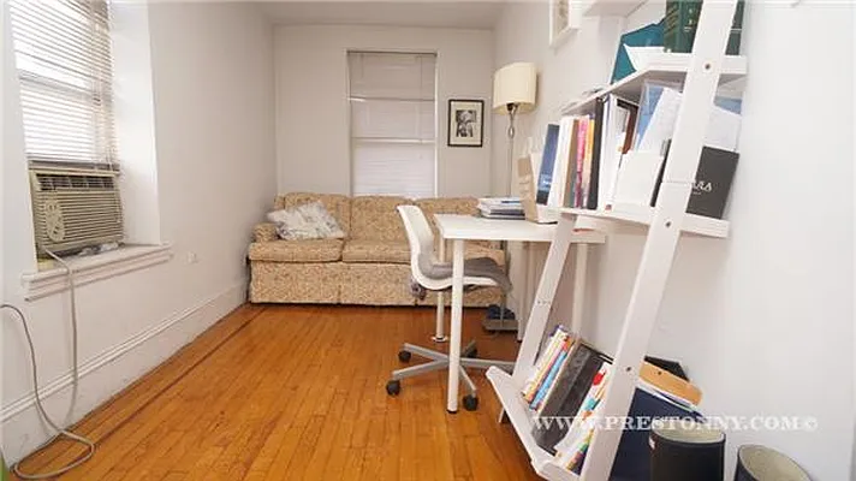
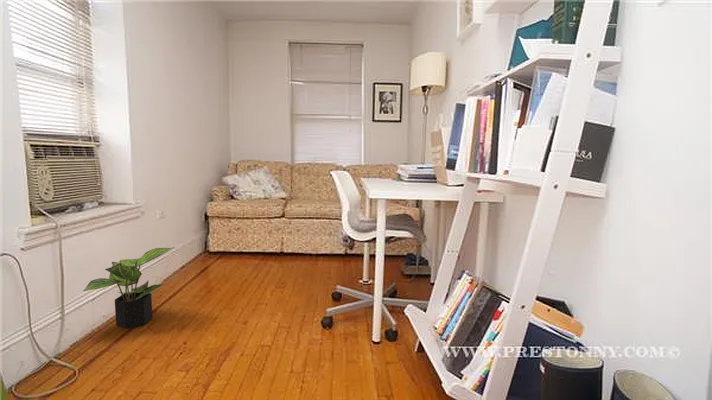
+ potted plant (135, 287)
